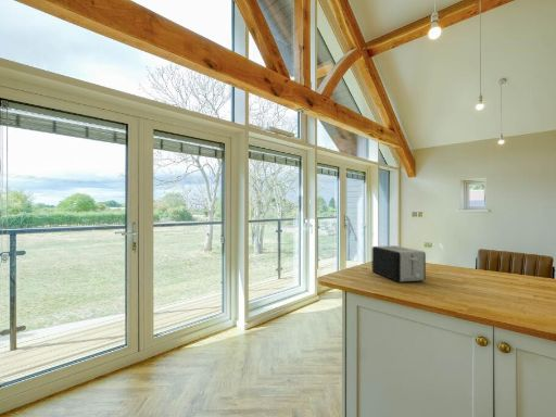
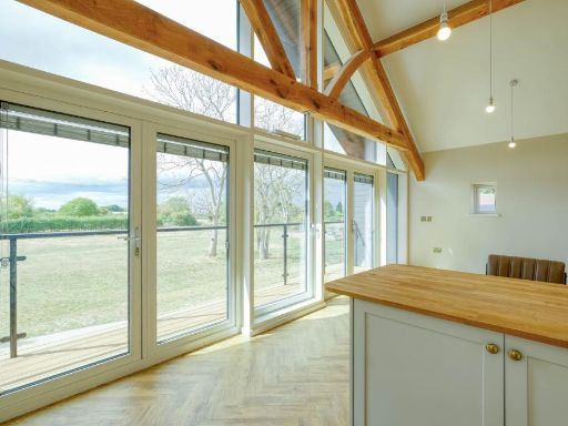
- toaster (396, 262)
